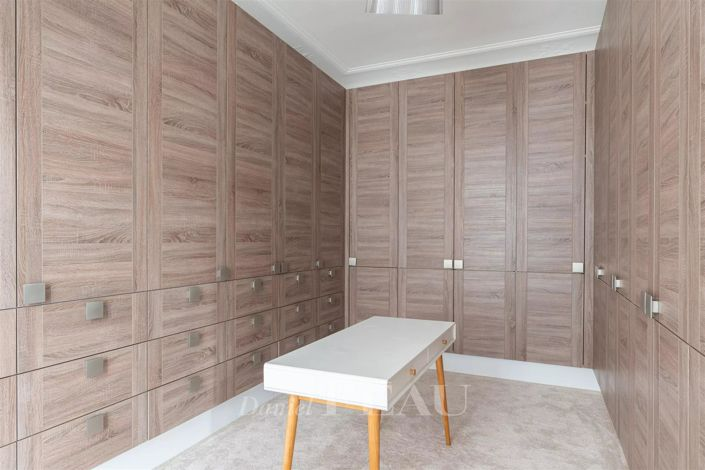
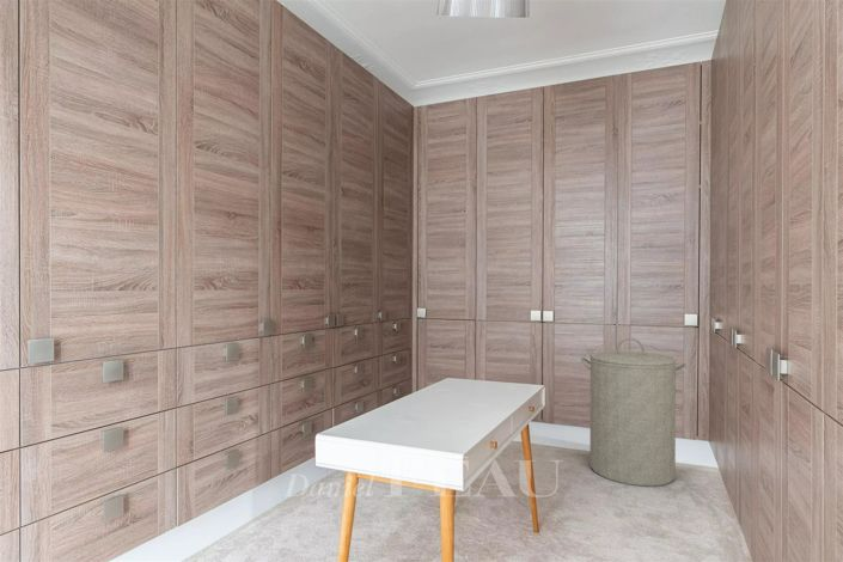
+ laundry hamper (631, 404)
